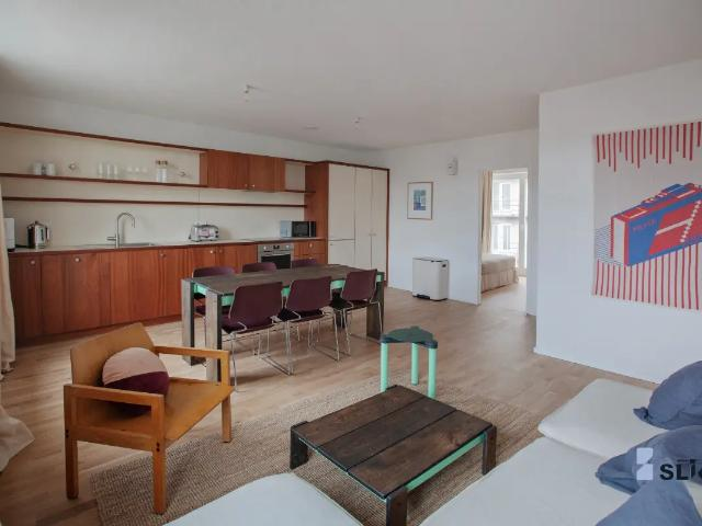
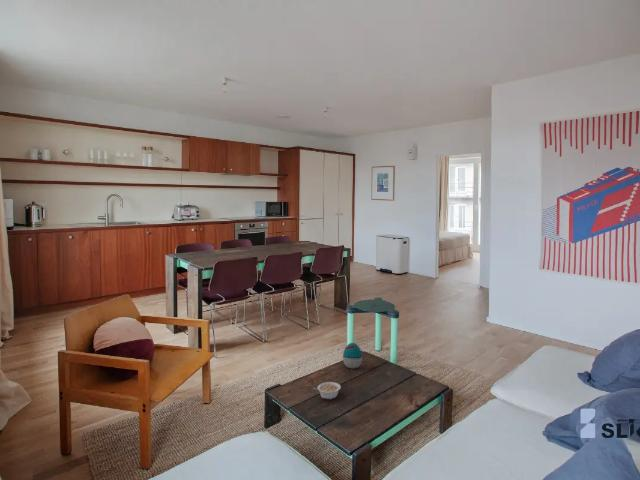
+ legume (328, 390)
+ decorative egg (352, 354)
